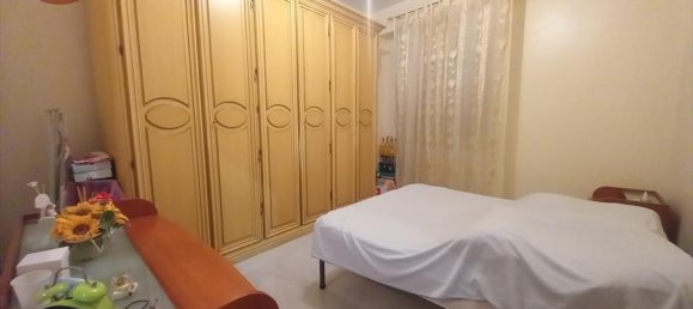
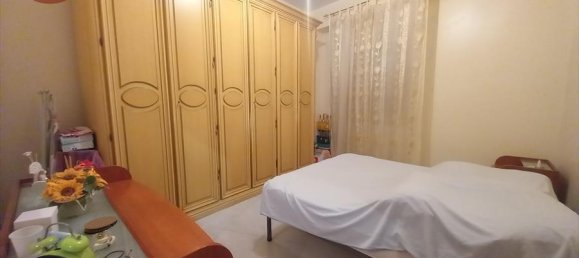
+ coaster (101, 223)
